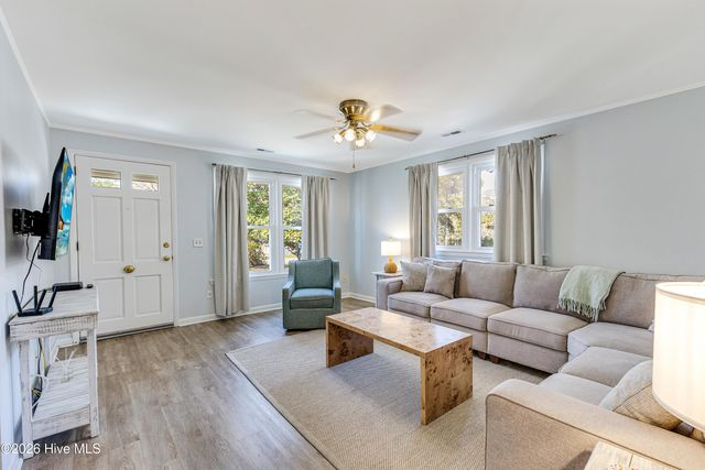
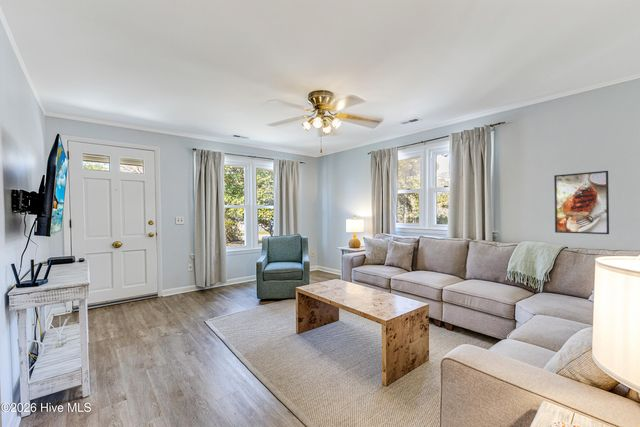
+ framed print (580, 203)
